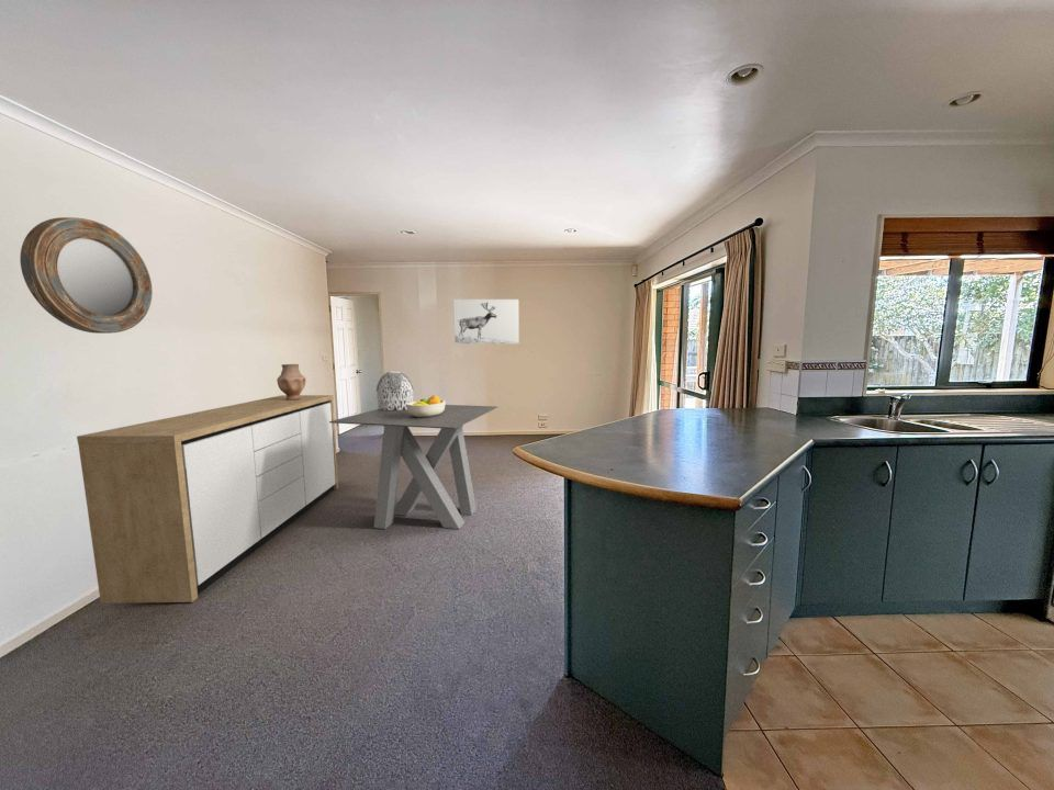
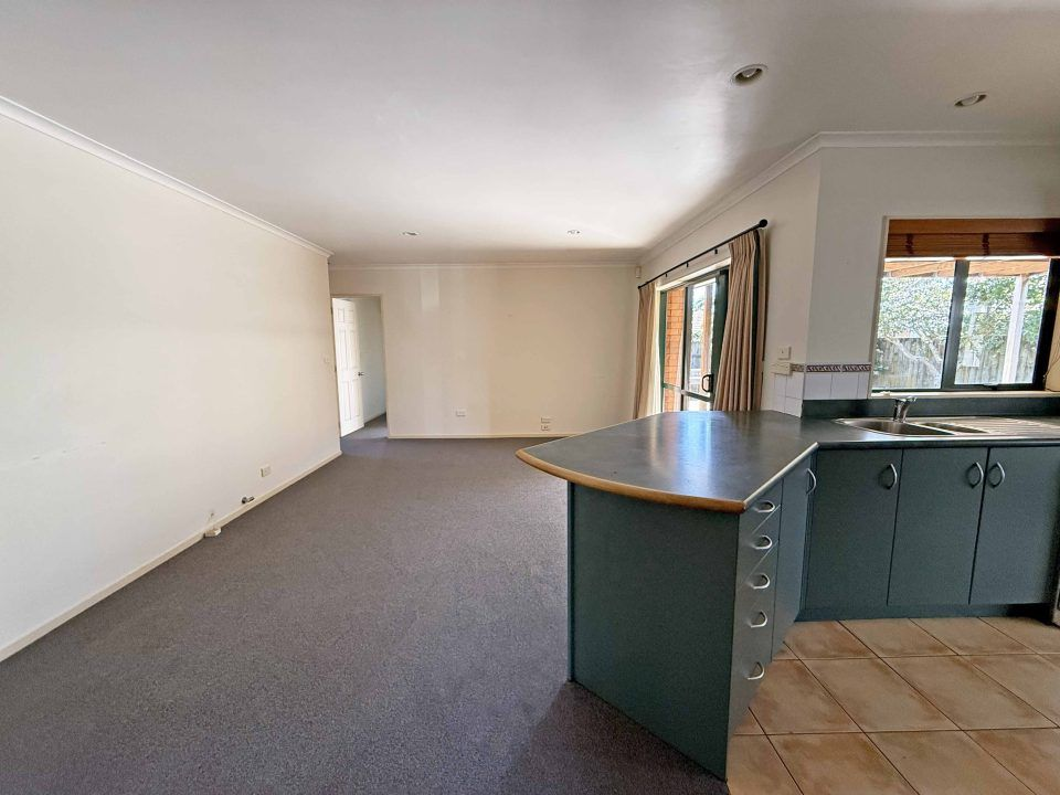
- sideboard (248, 470)
- home mirror (96, 278)
- vase (394, 390)
- fruit bowl (426, 405)
- wall art (486, 321)
- dining table (424, 466)
- vase (291, 381)
